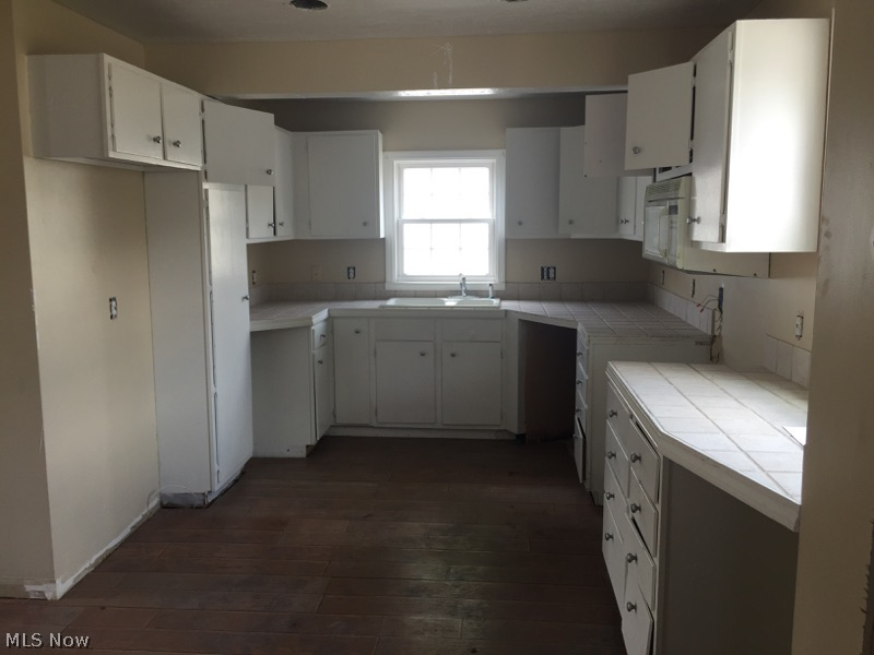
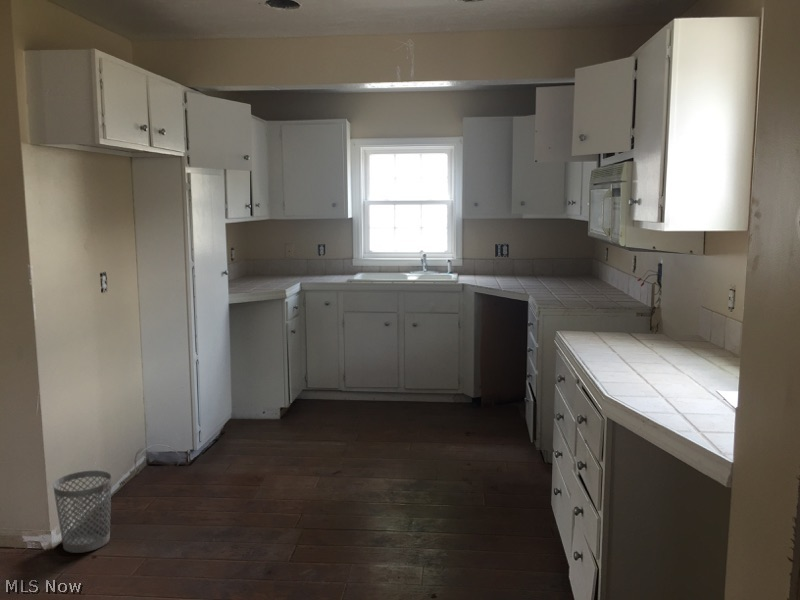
+ wastebasket (85, 511)
